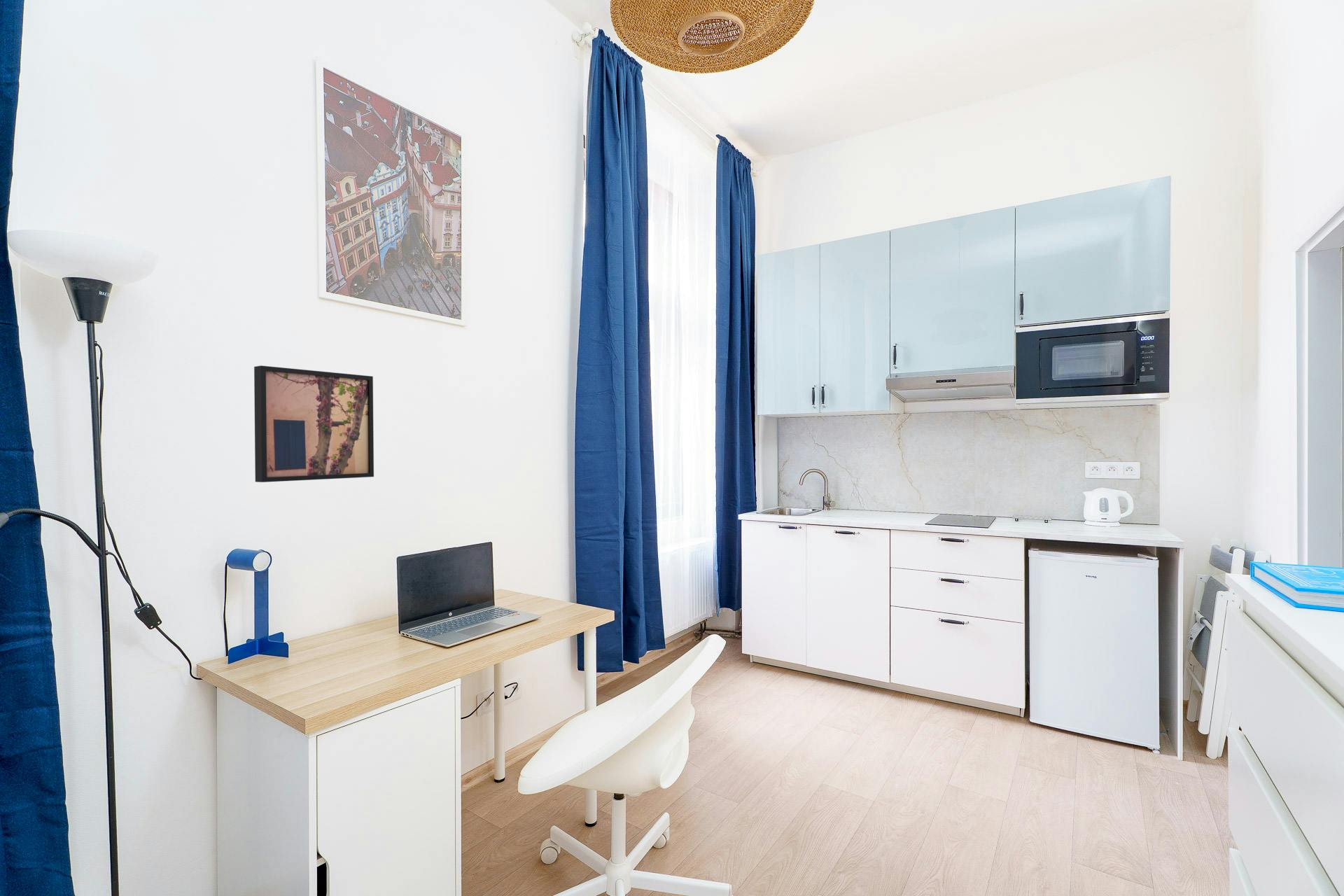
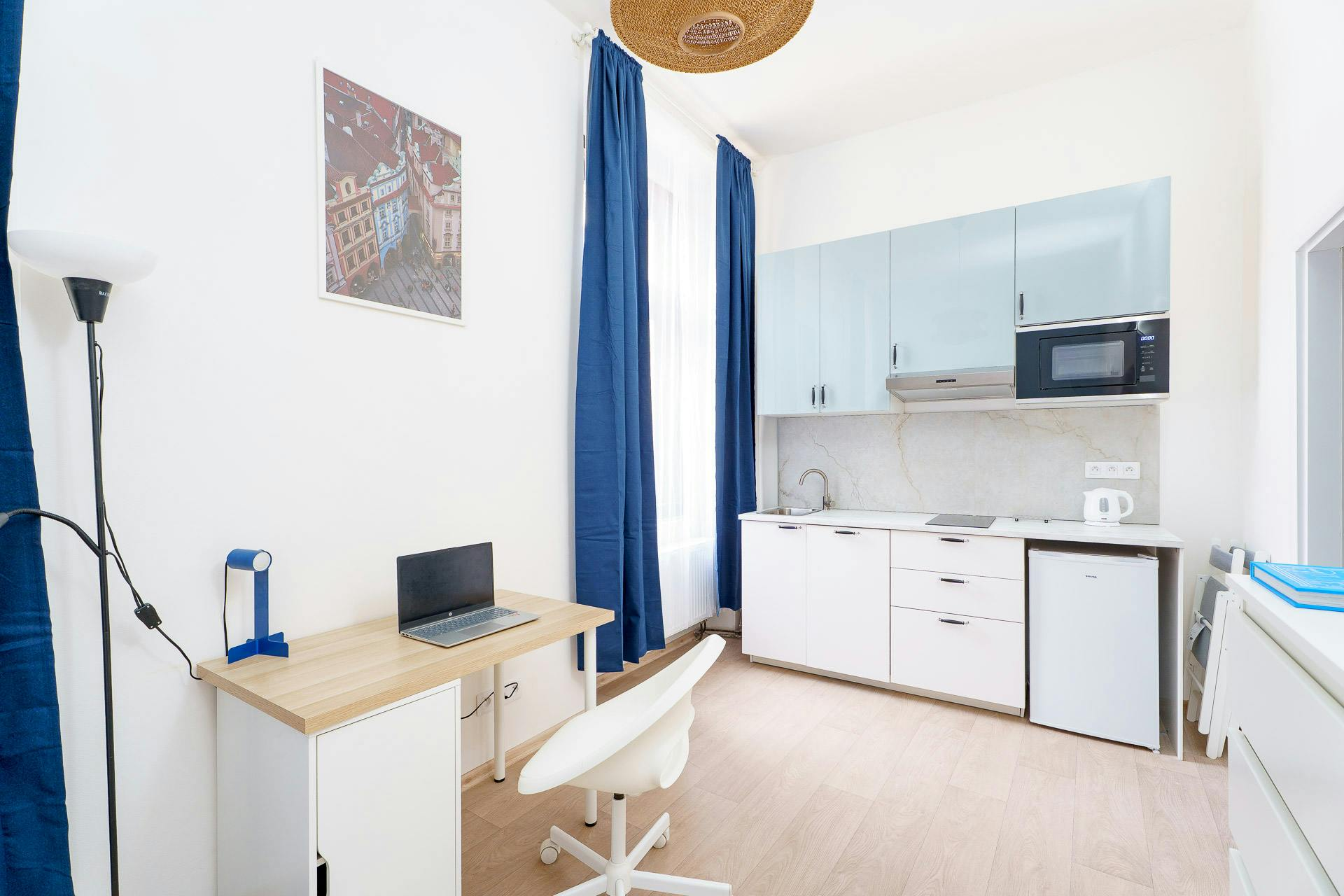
- wall art (318, 425)
